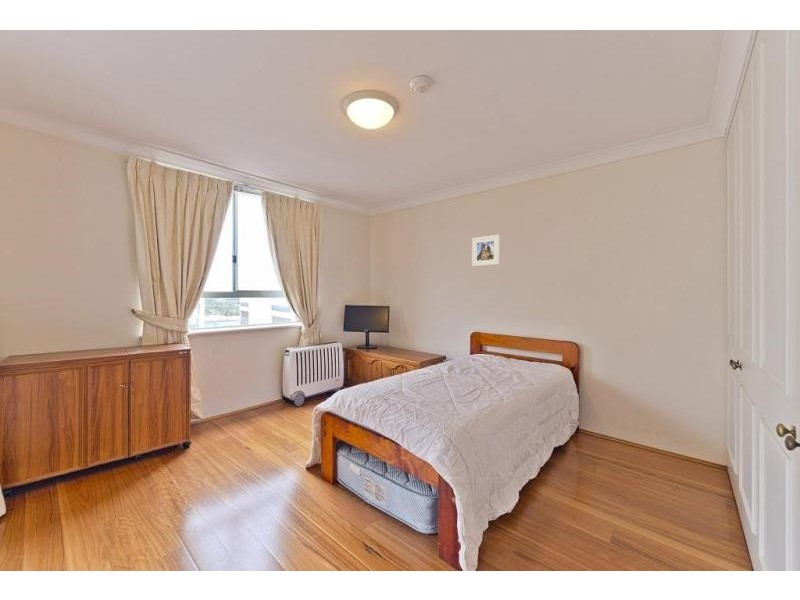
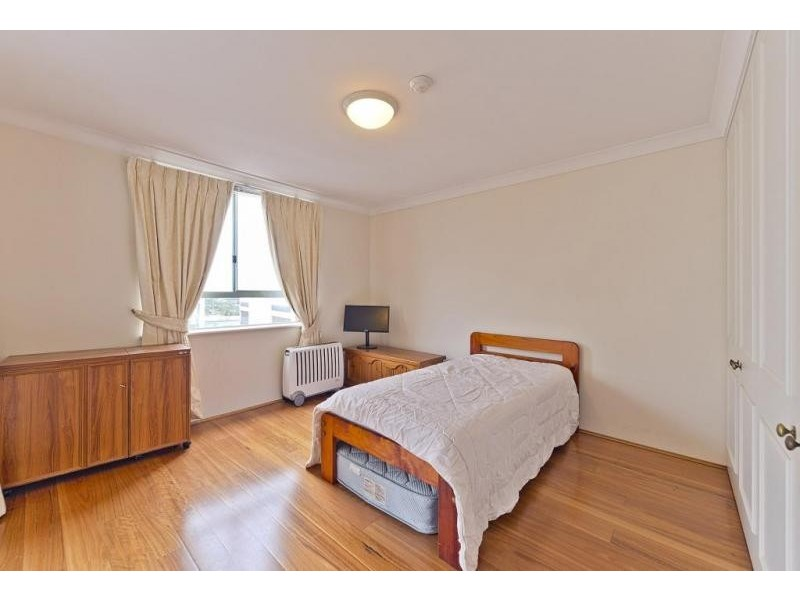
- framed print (485, 251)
